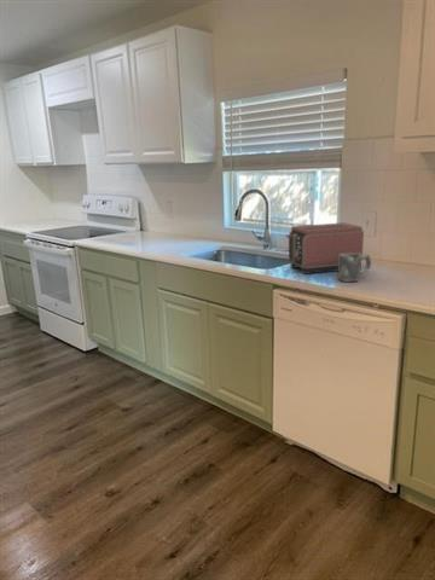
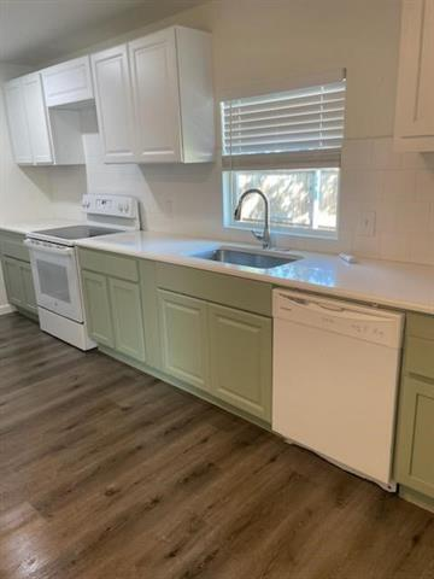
- mug (355, 266)
- toaster (320, 248)
